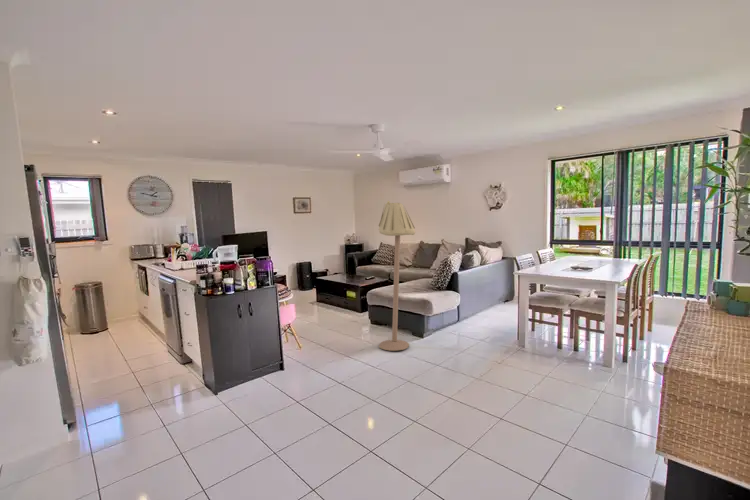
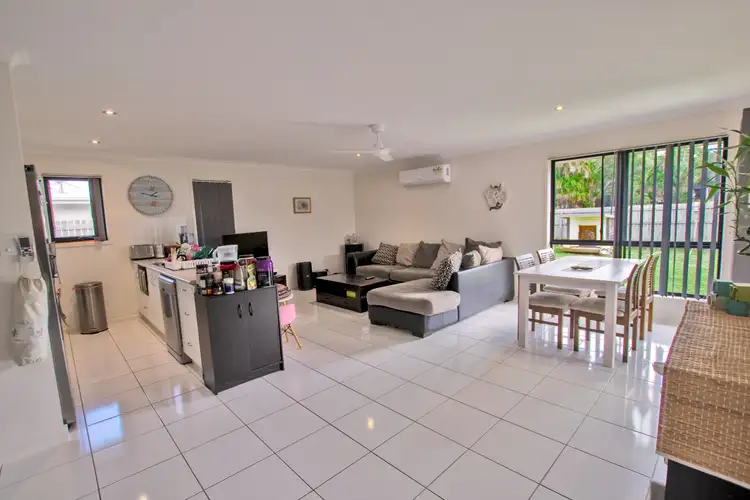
- floor lamp (396, 273)
